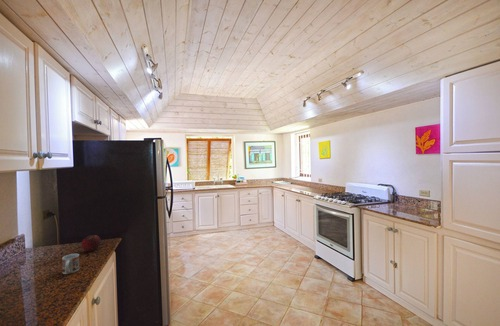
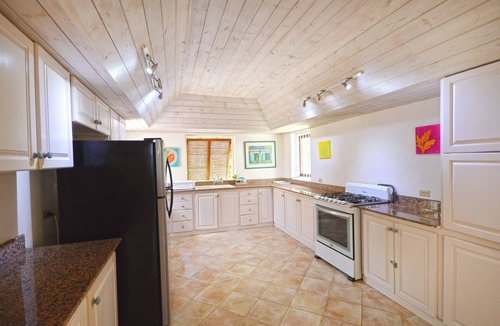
- cup (70, 264)
- fruit (91, 243)
